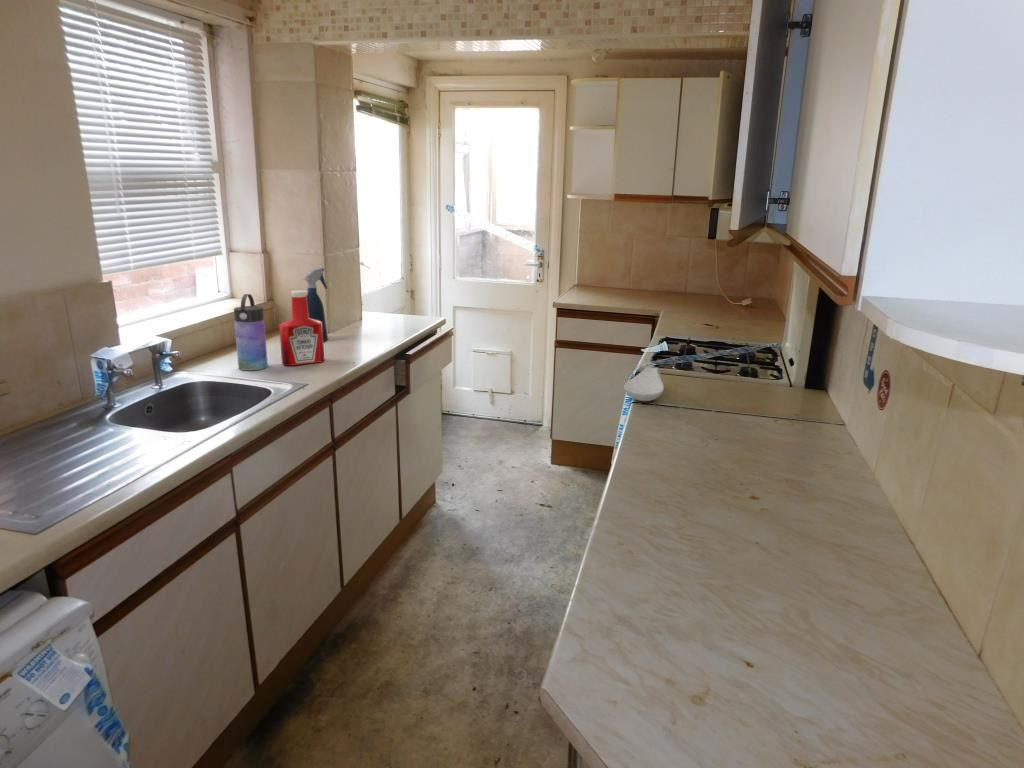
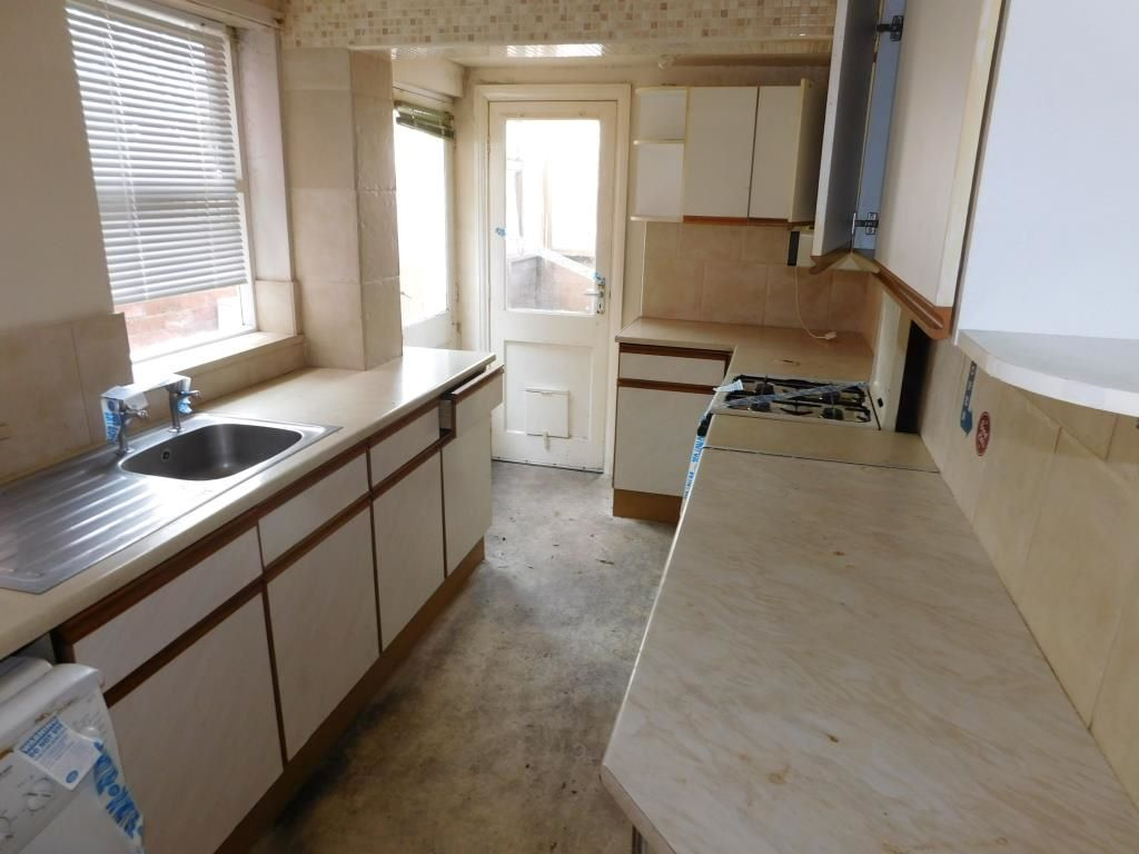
- spray bottle (313, 304)
- water bottle (250, 330)
- soap bottle (301, 327)
- spoon rest (647, 382)
